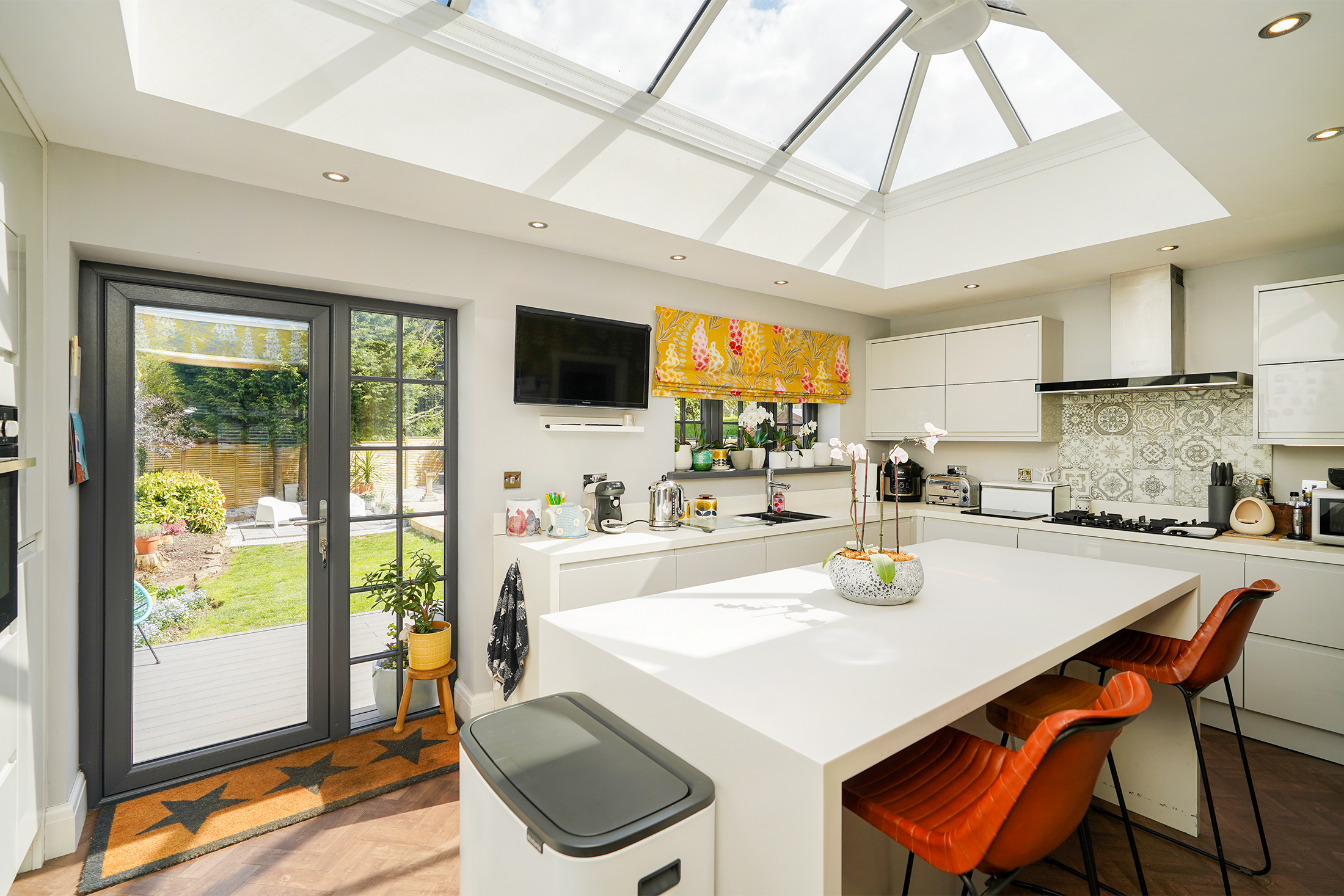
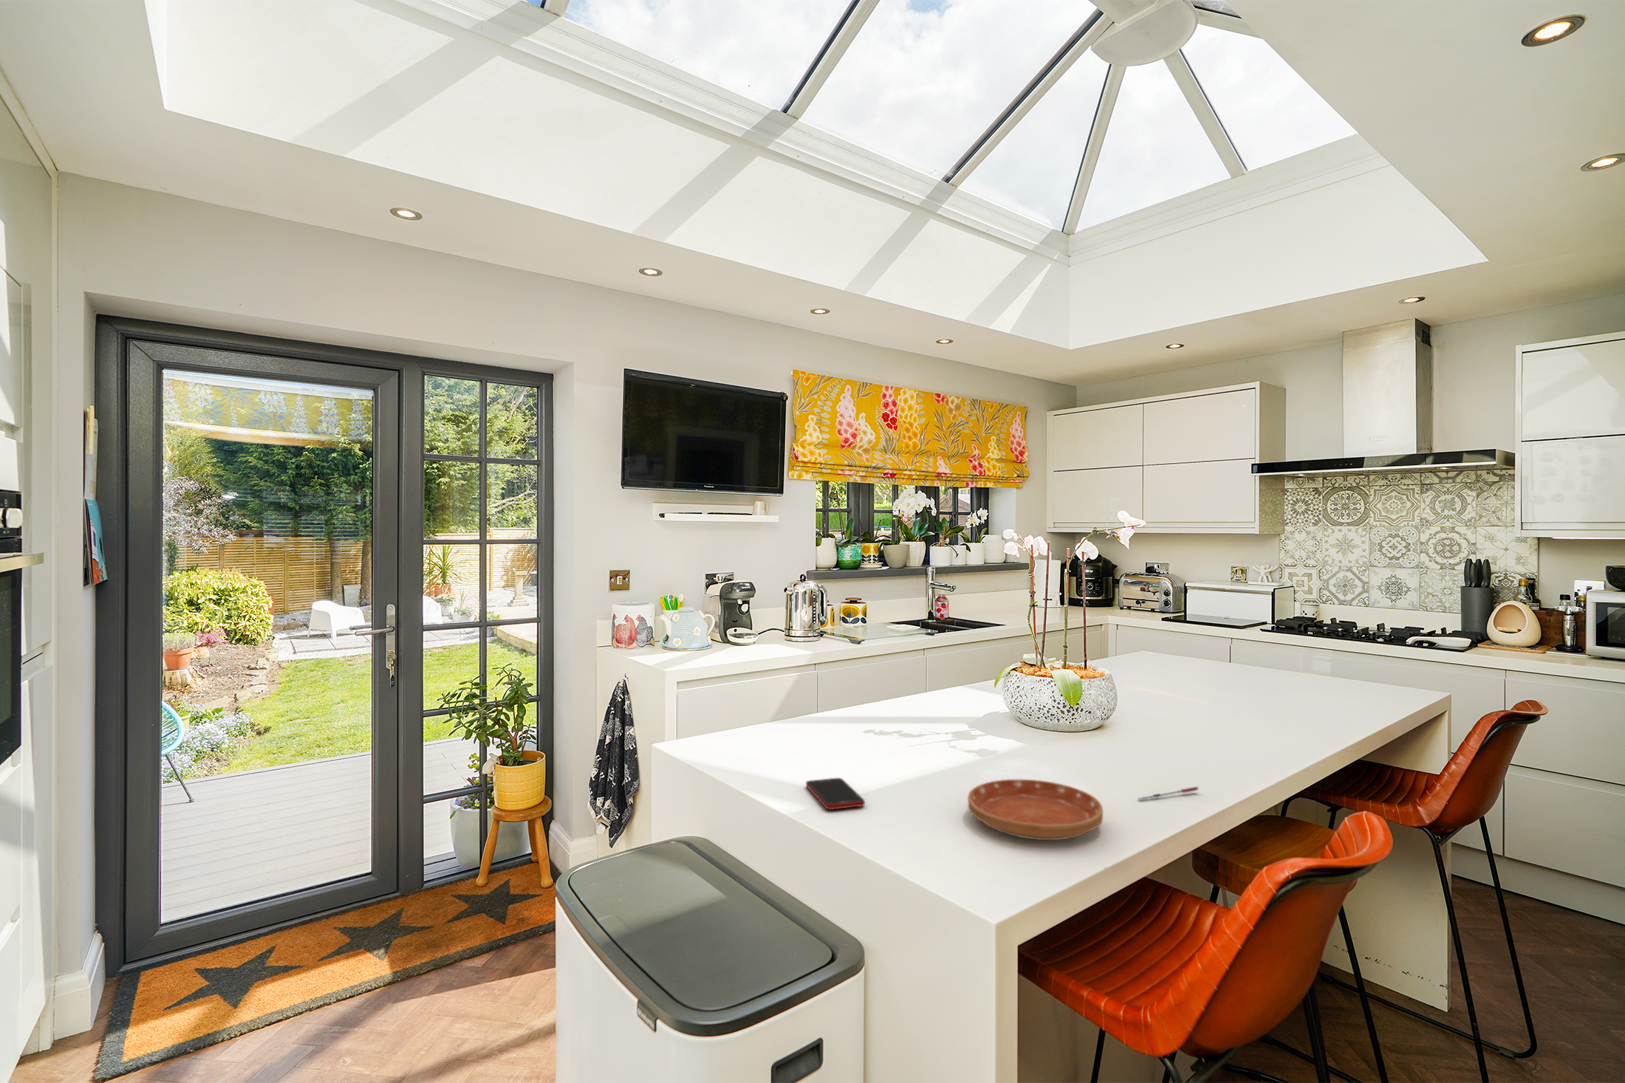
+ saucer (1034, 809)
+ pen (1168, 793)
+ cell phone (834, 793)
